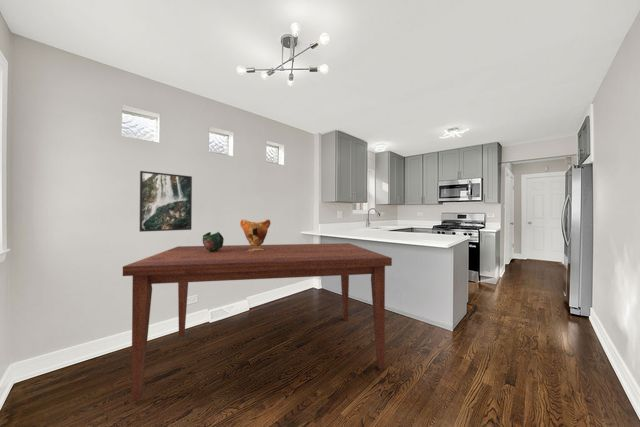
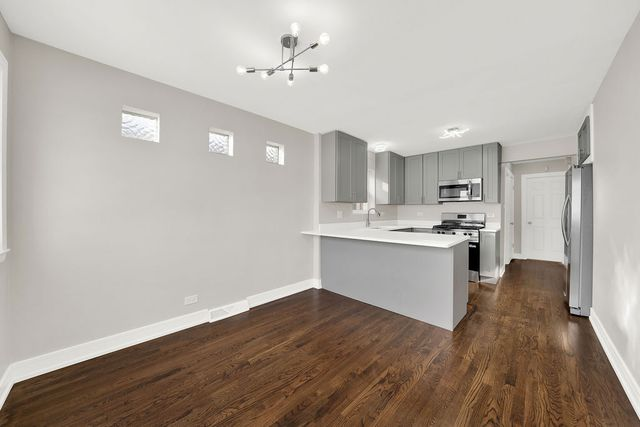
- decorative bowl (213, 241)
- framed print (167, 202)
- dining table (269, 278)
- vase (255, 234)
